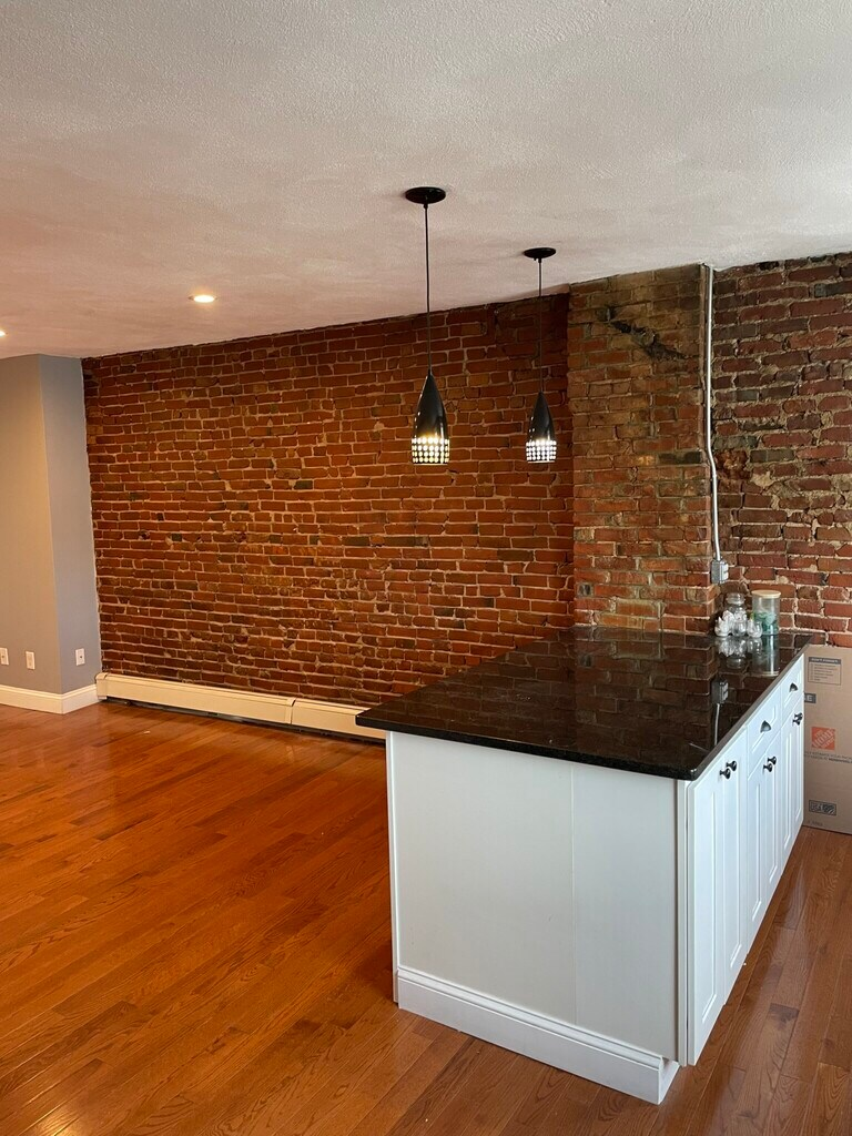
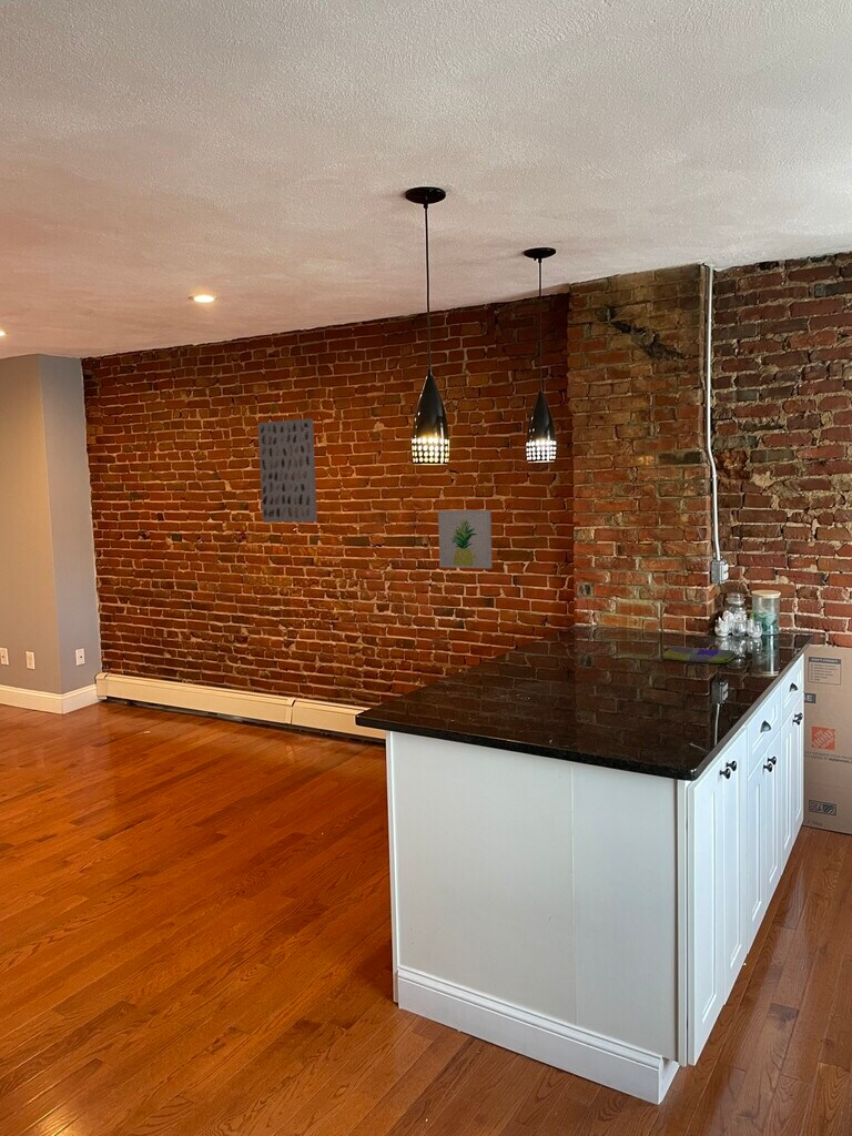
+ dish towel (698, 655)
+ wall art (286, 471)
+ wall art (465, 539)
